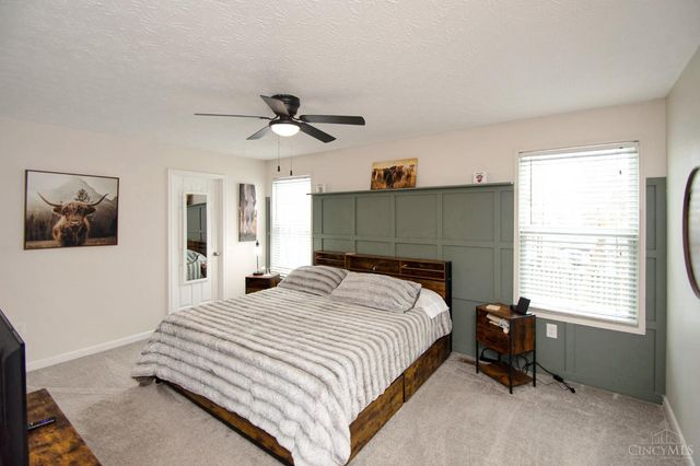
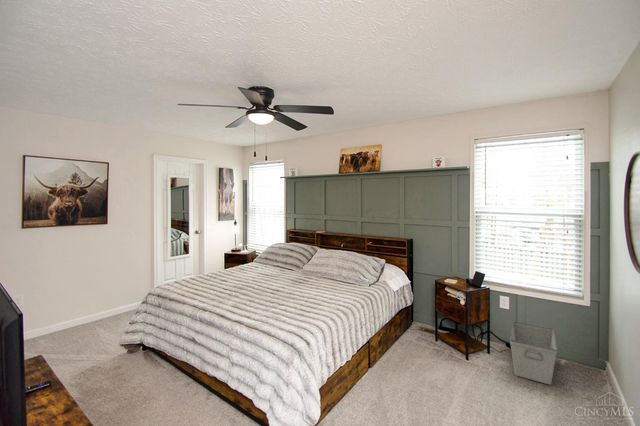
+ storage bin (532, 350)
